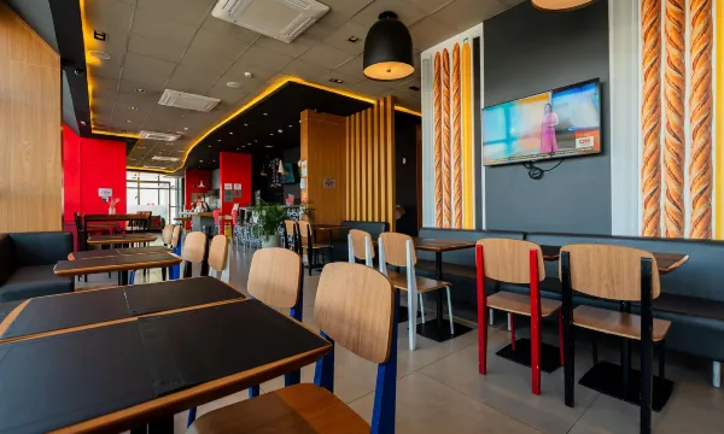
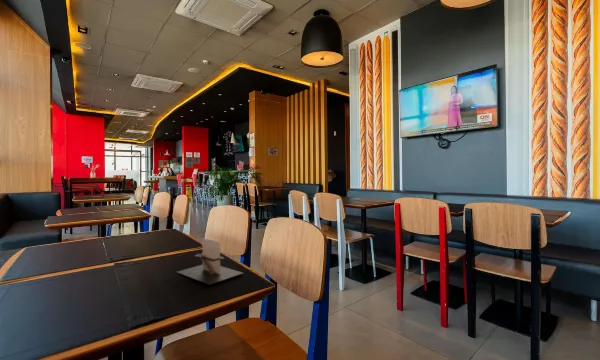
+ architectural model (209, 256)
